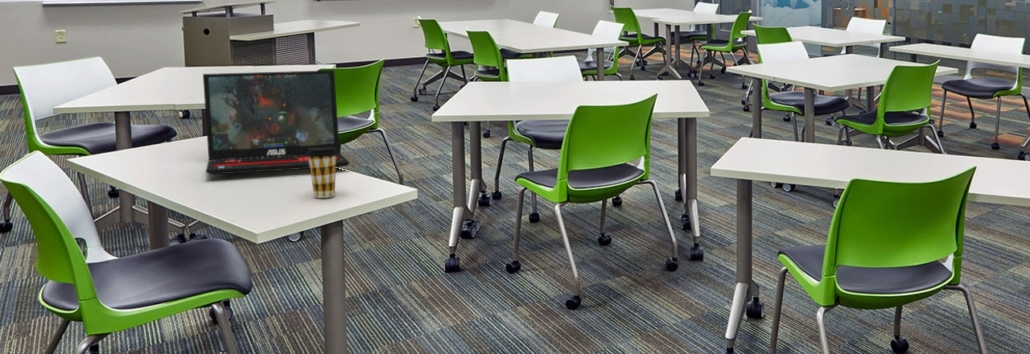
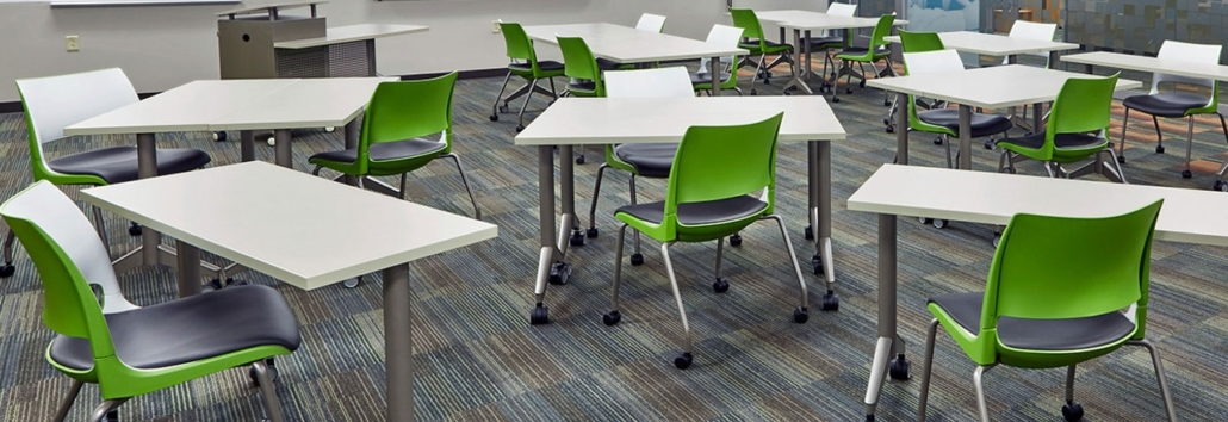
- coffee cup (323, 172)
- laptop (274, 119)
